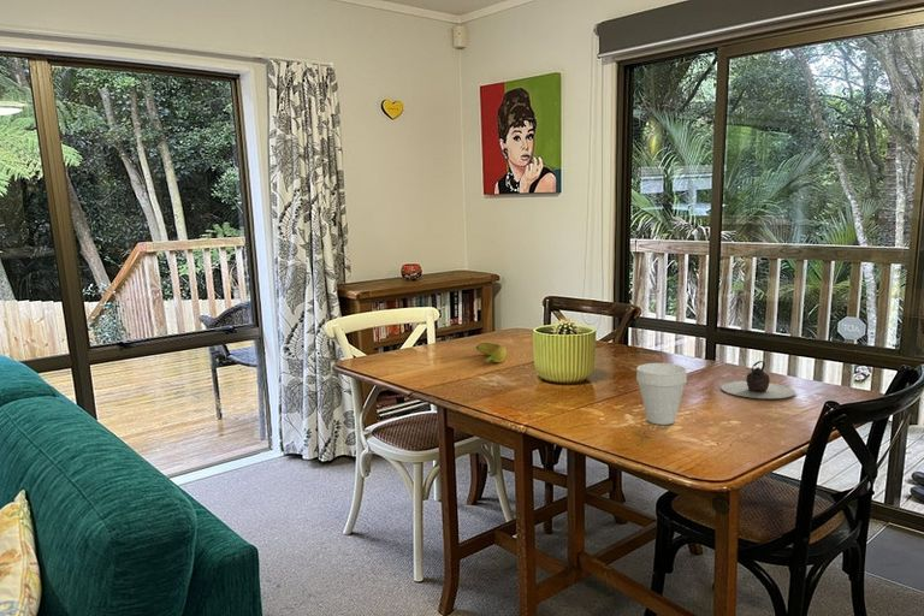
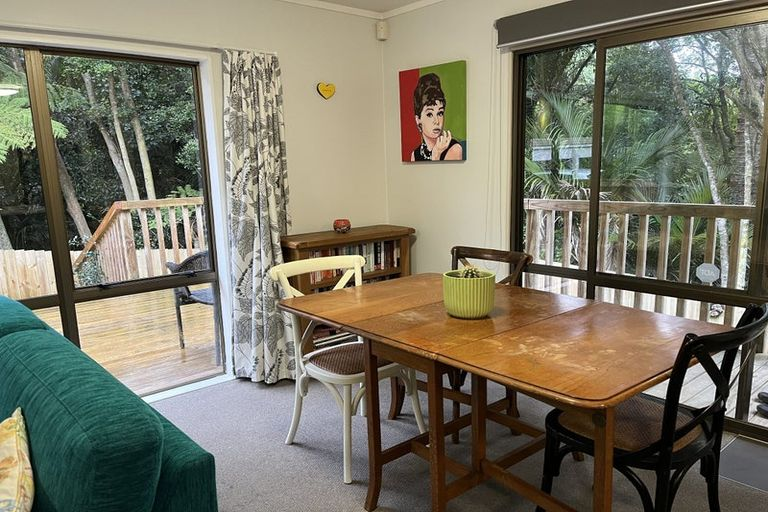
- banana (487, 353)
- teapot (757, 374)
- cup (661, 393)
